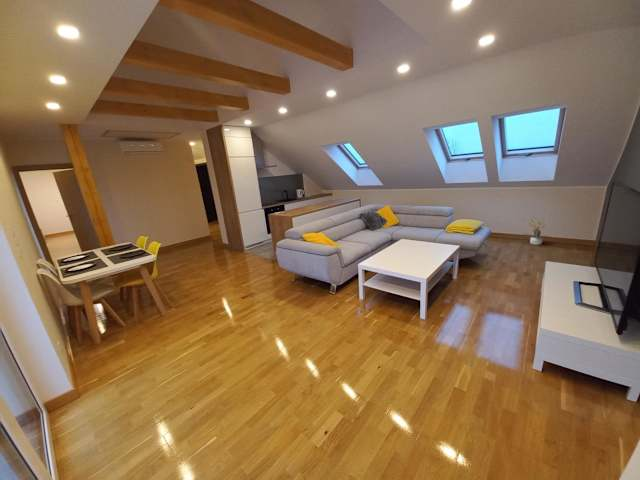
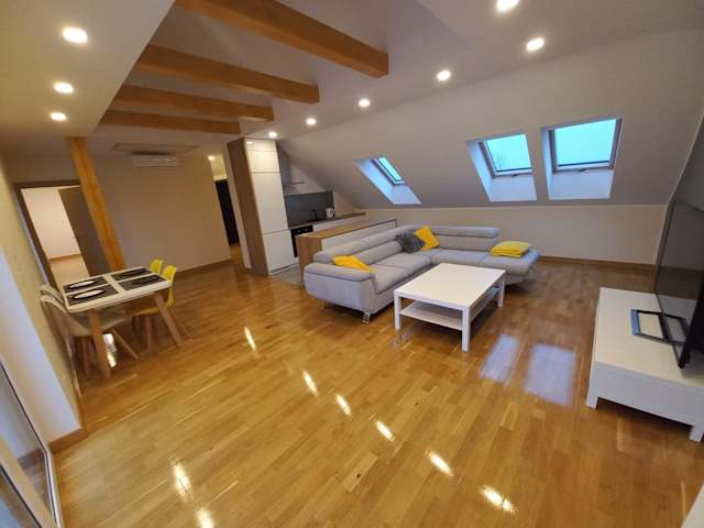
- potted plant (535, 230)
